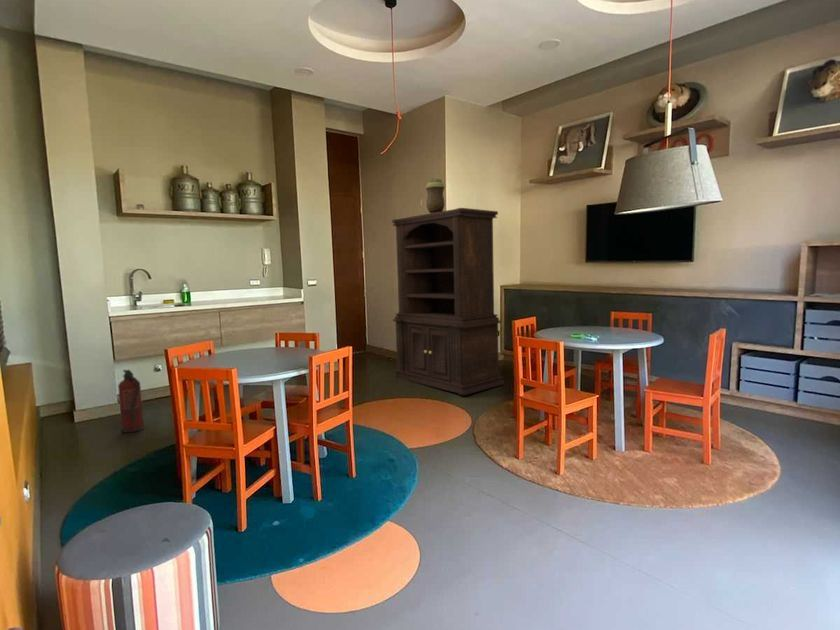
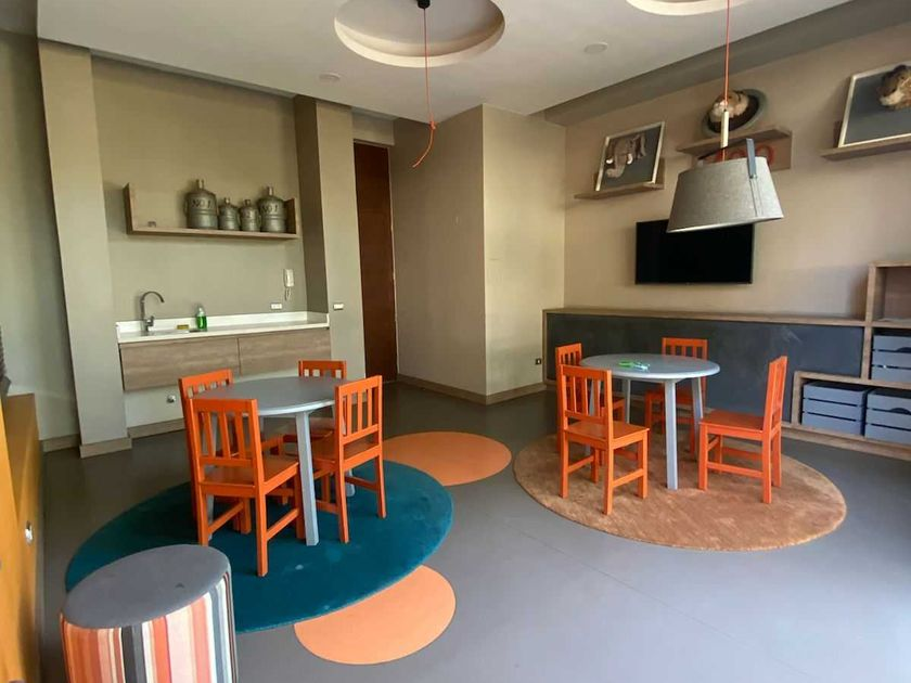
- hutch (443, 299)
- decorative urn (435, 196)
- fire extinguisher (130, 400)
